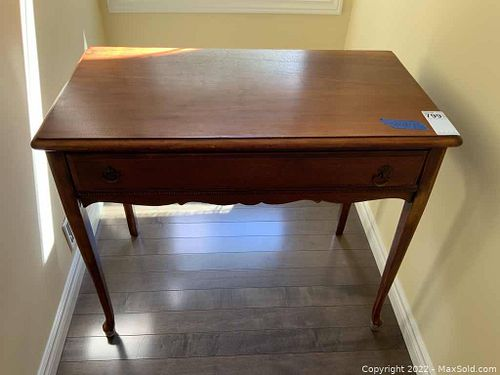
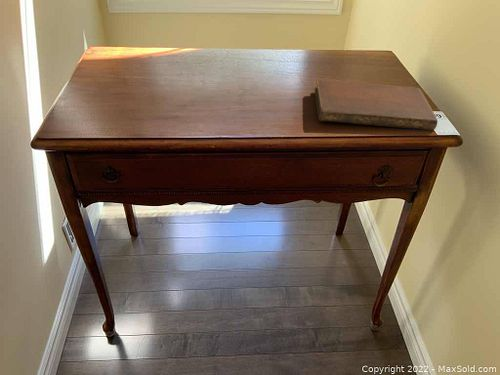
+ notebook (372, 103)
